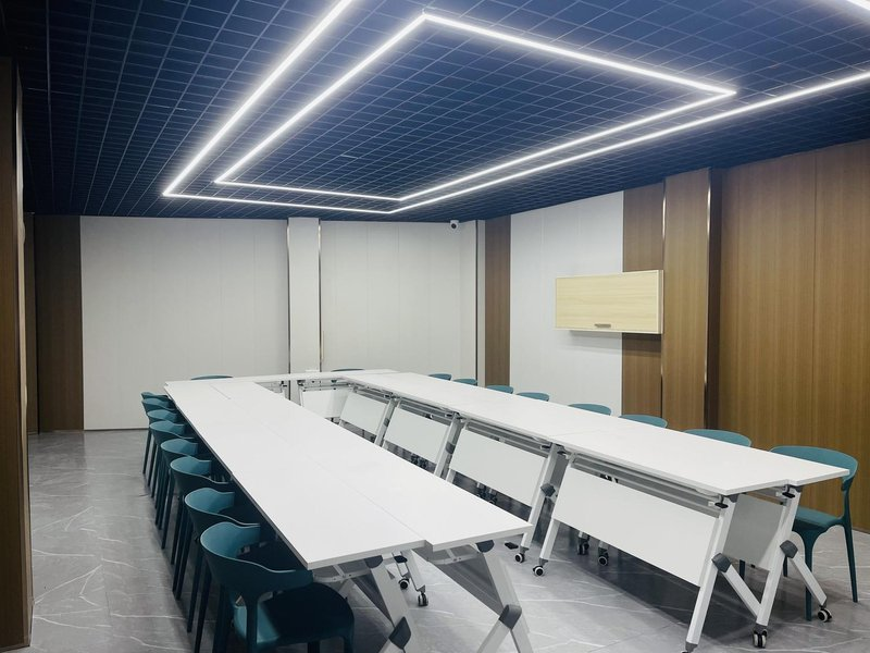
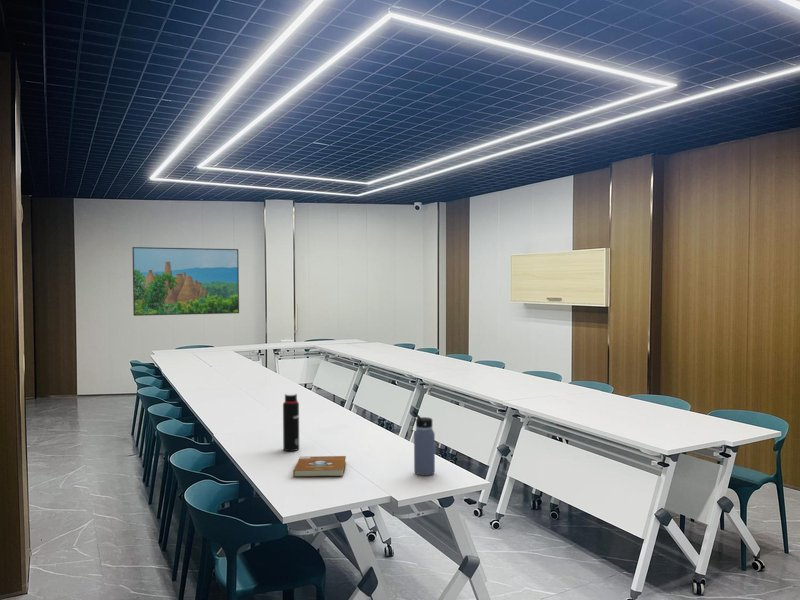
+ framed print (187, 281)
+ water bottle (292, 421)
+ book (320, 465)
+ water bottle (423, 441)
